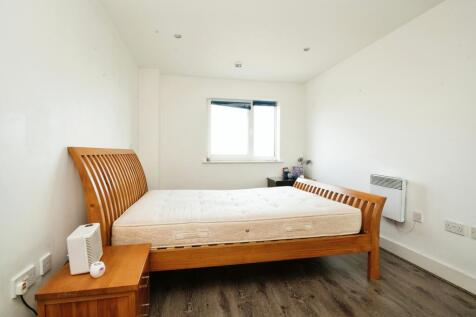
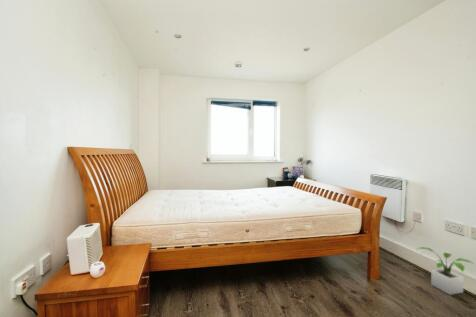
+ potted plant (444, 270)
